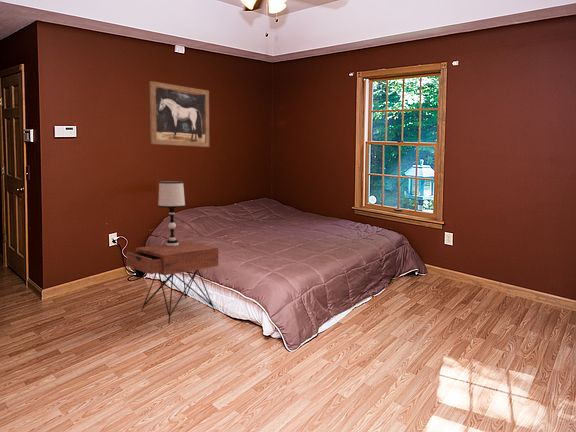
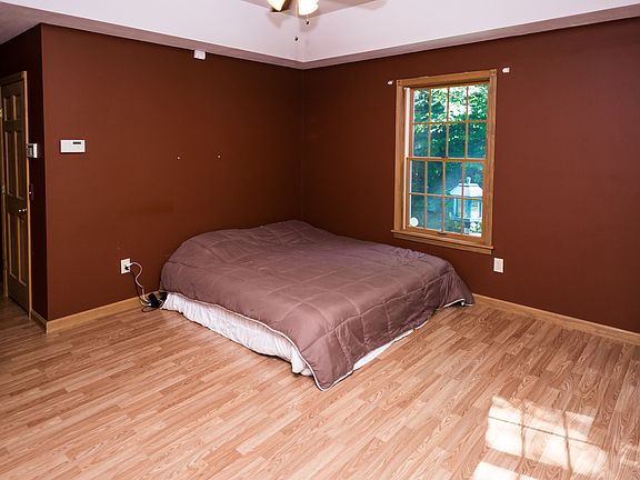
- wall art (181, 116)
- nightstand (172, 280)
- table lamp (171, 213)
